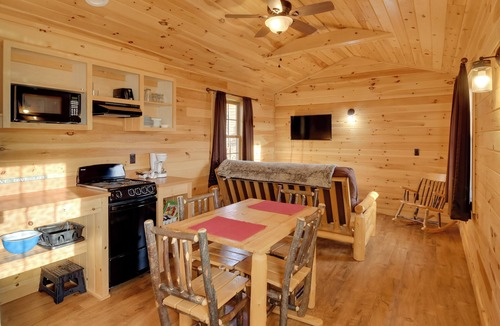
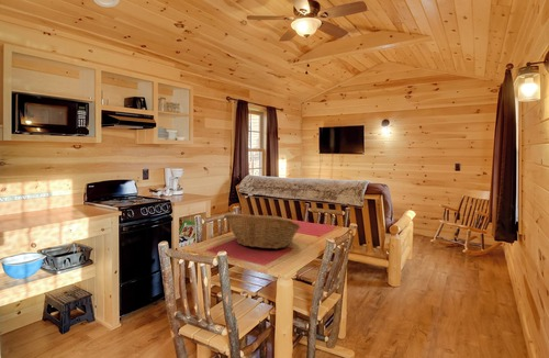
+ fruit basket (261, 227)
